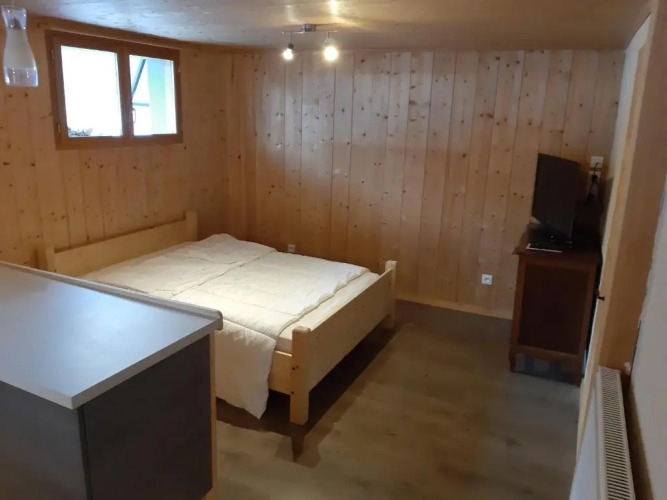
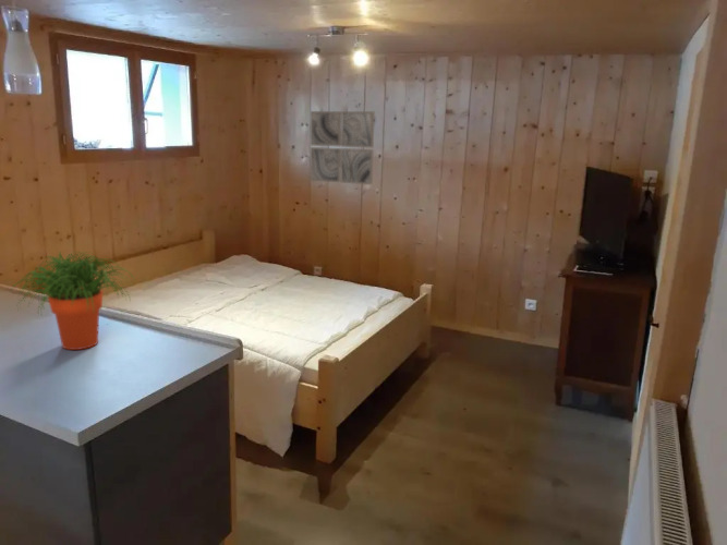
+ wall art (341, 148)
+ potted plant (75, 299)
